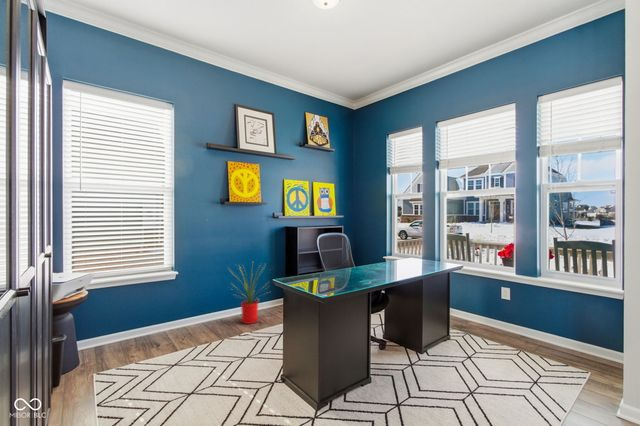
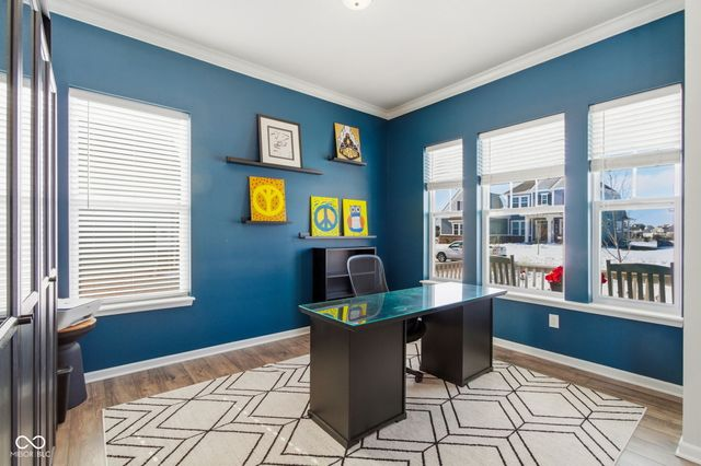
- house plant (249, 291)
